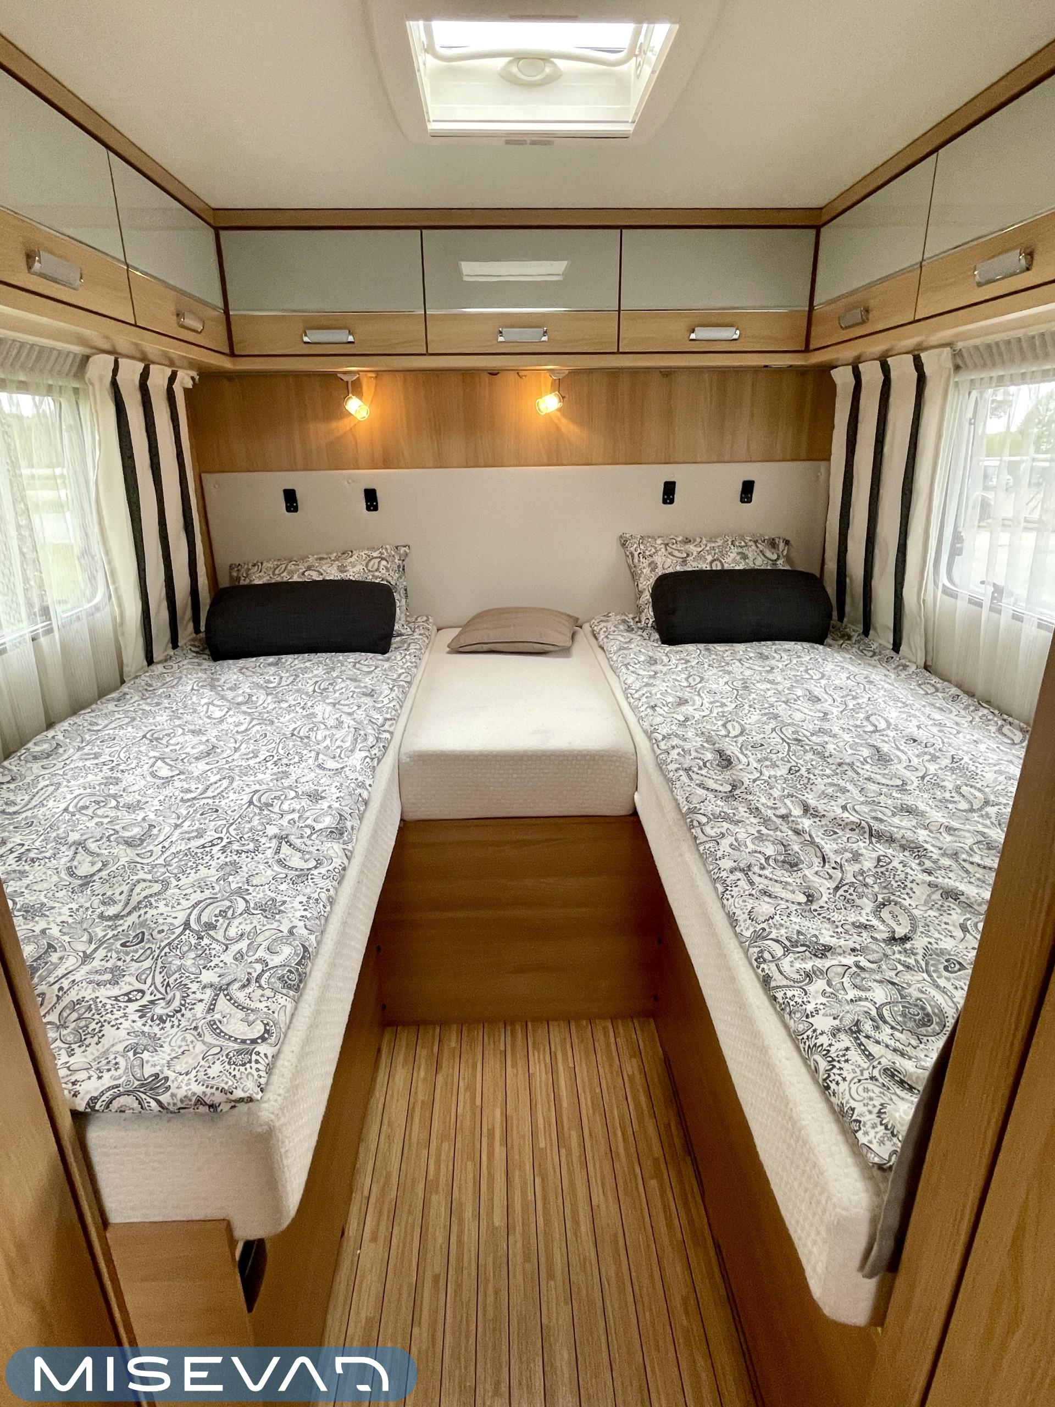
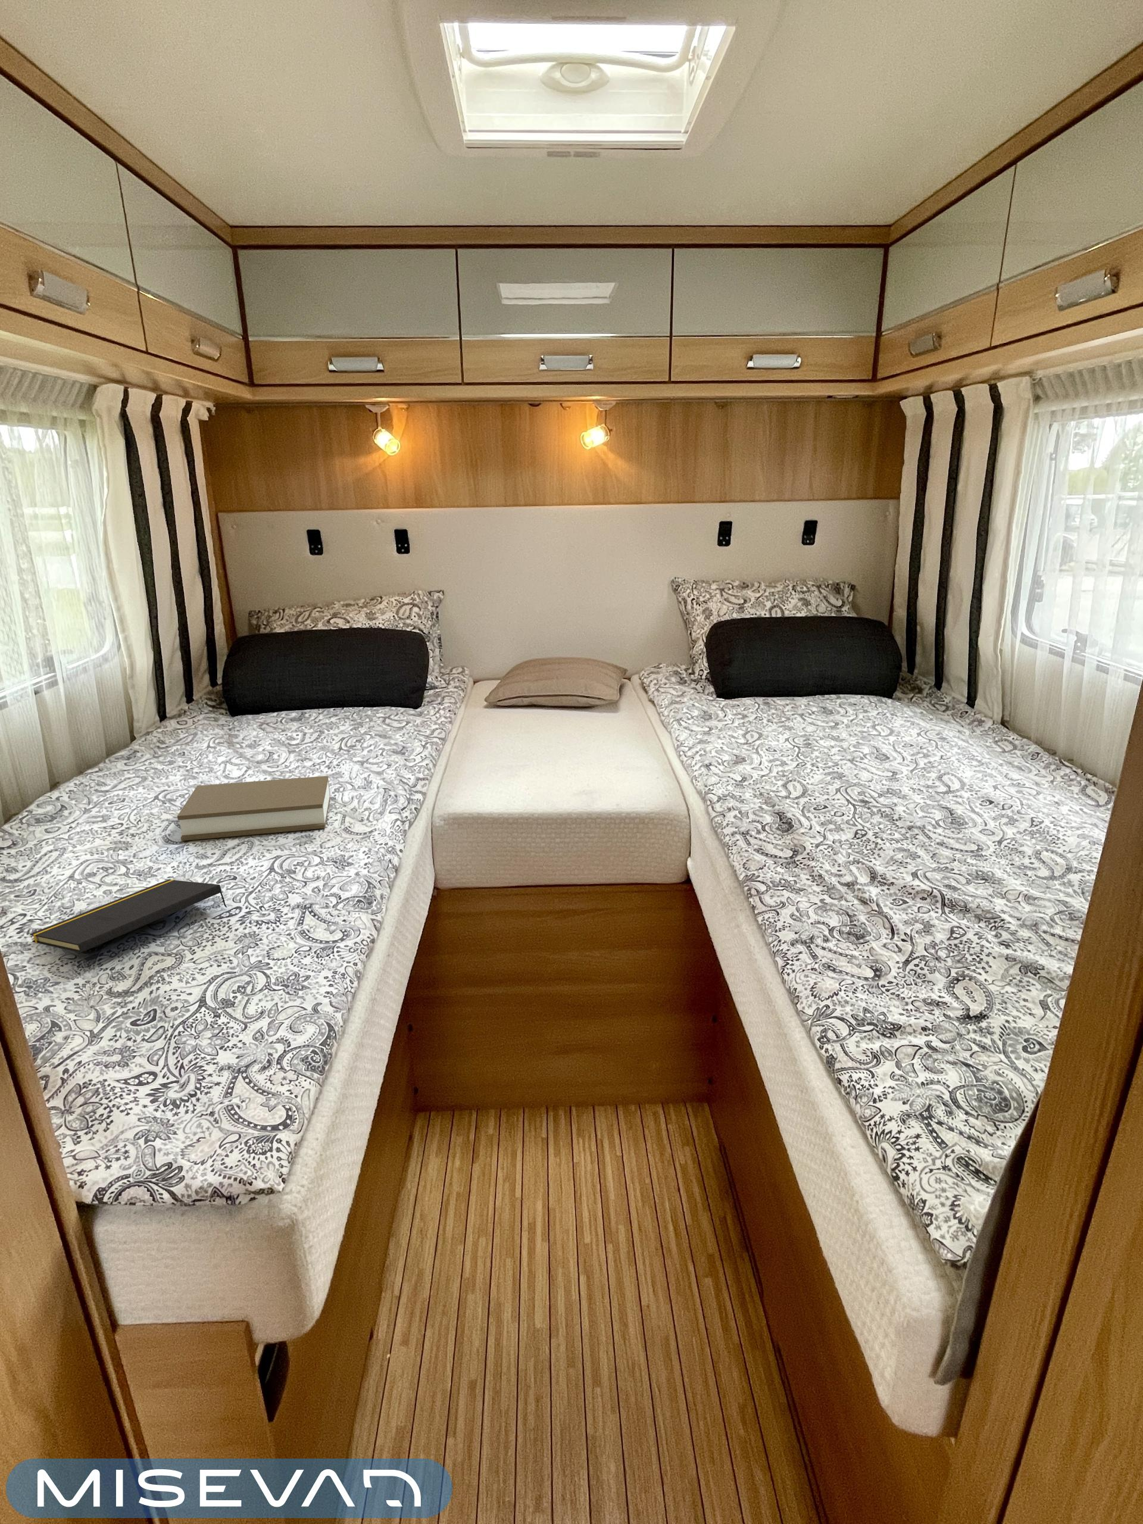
+ notepad (128, 912)
+ book (259, 805)
